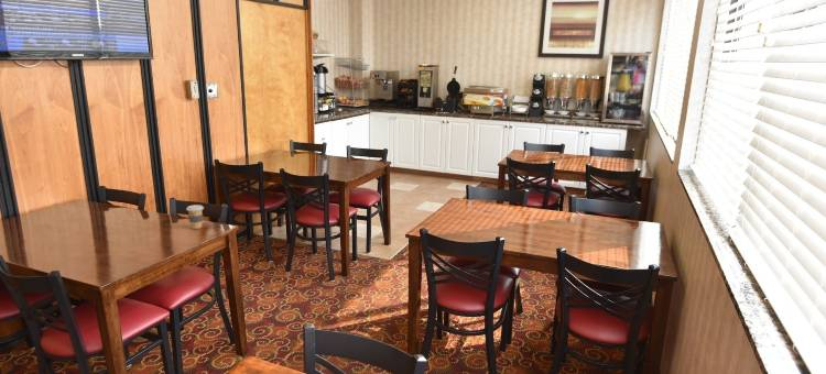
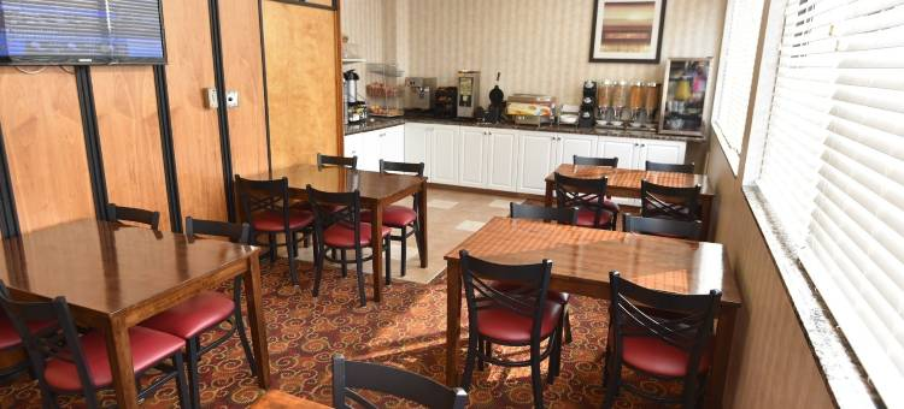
- coffee cup (195, 217)
